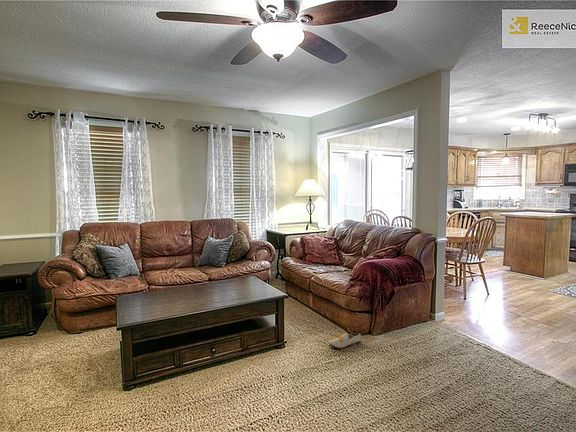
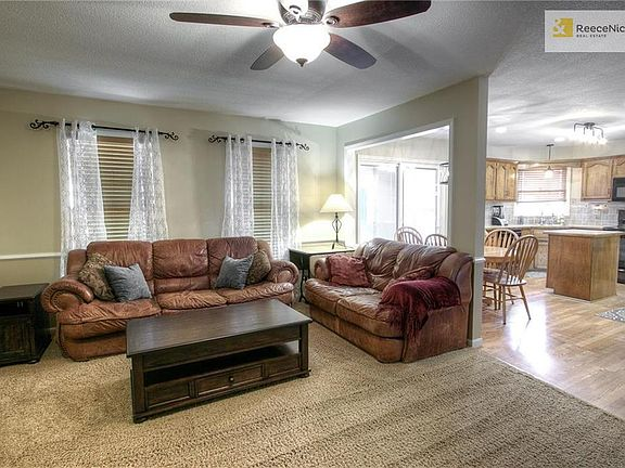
- shoe (342, 338)
